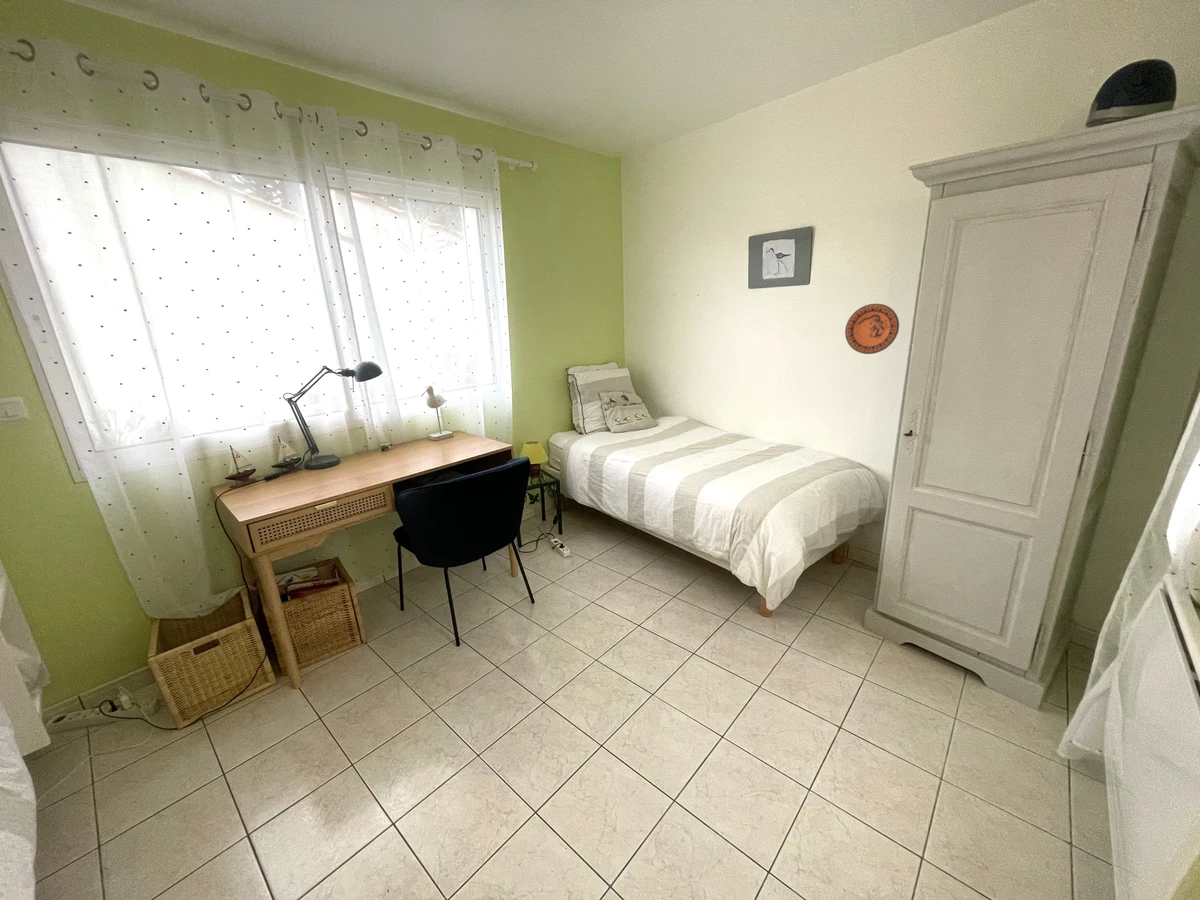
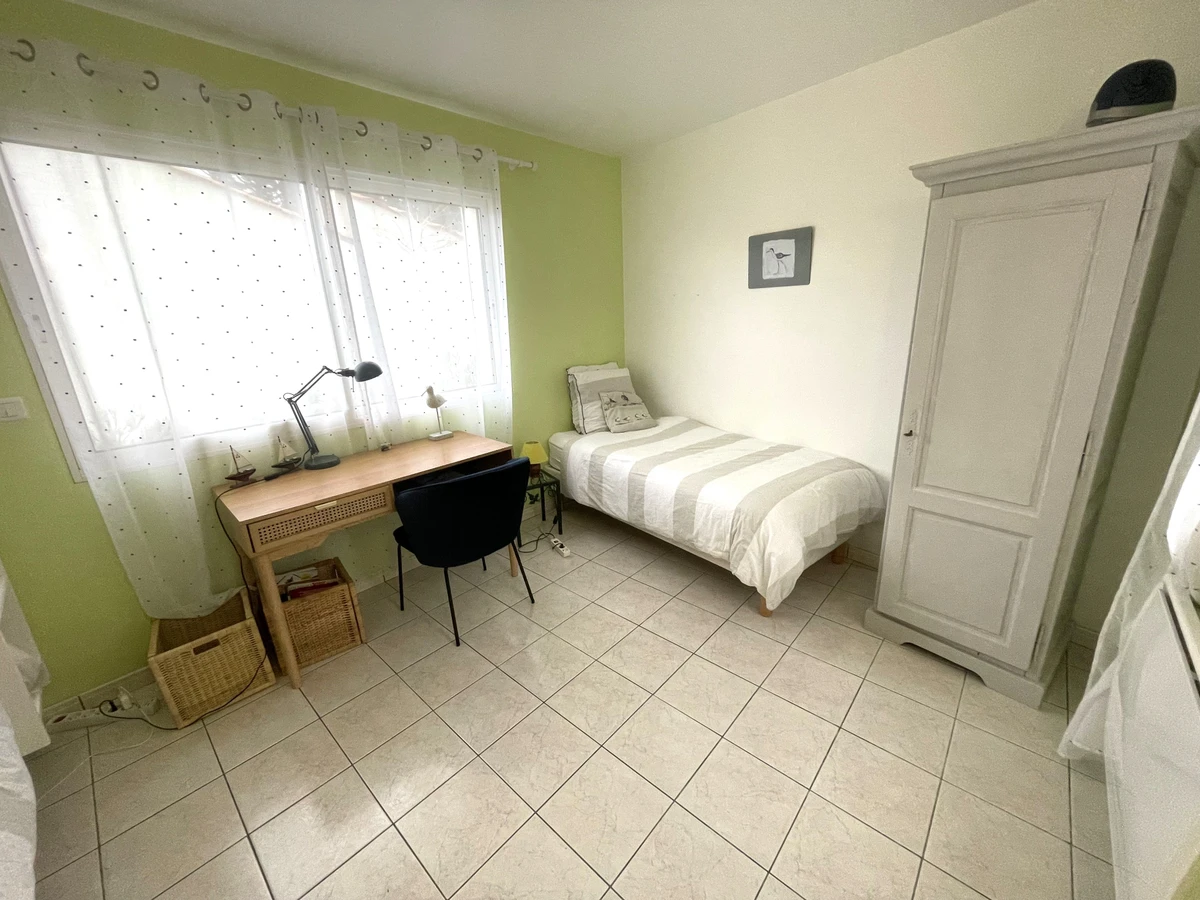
- decorative plate (871, 329)
